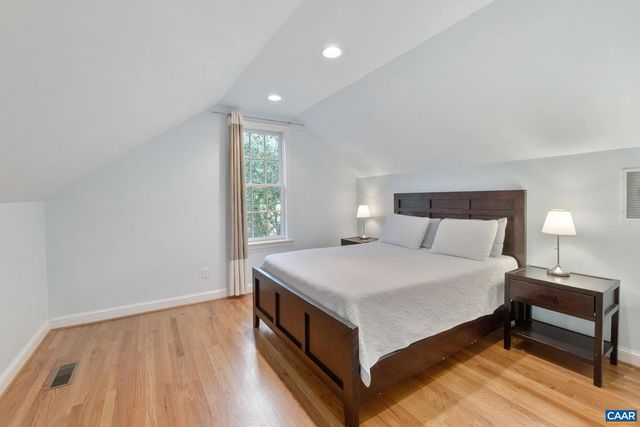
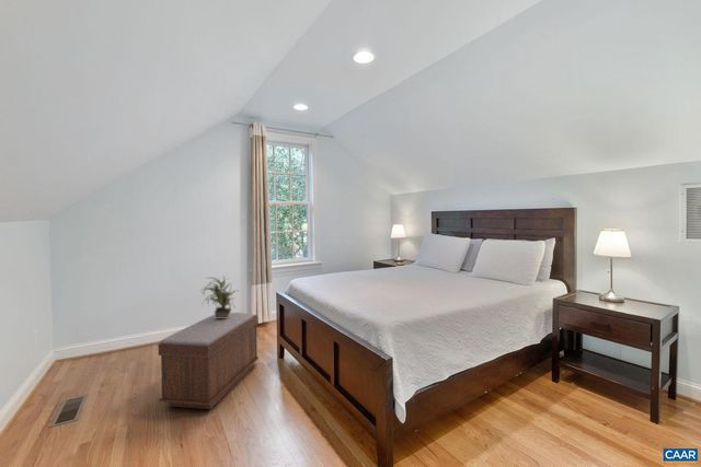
+ potted plant (218, 295)
+ bench (214, 353)
